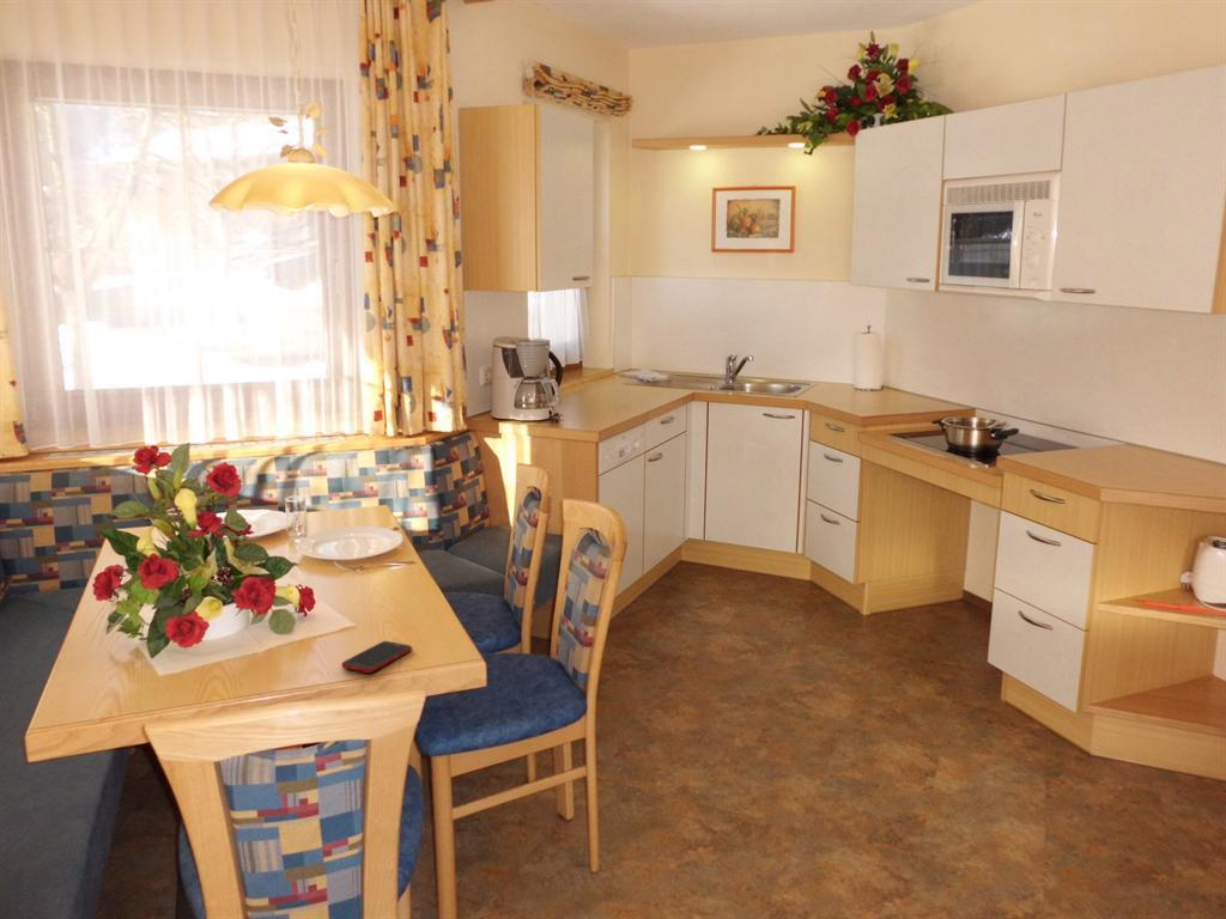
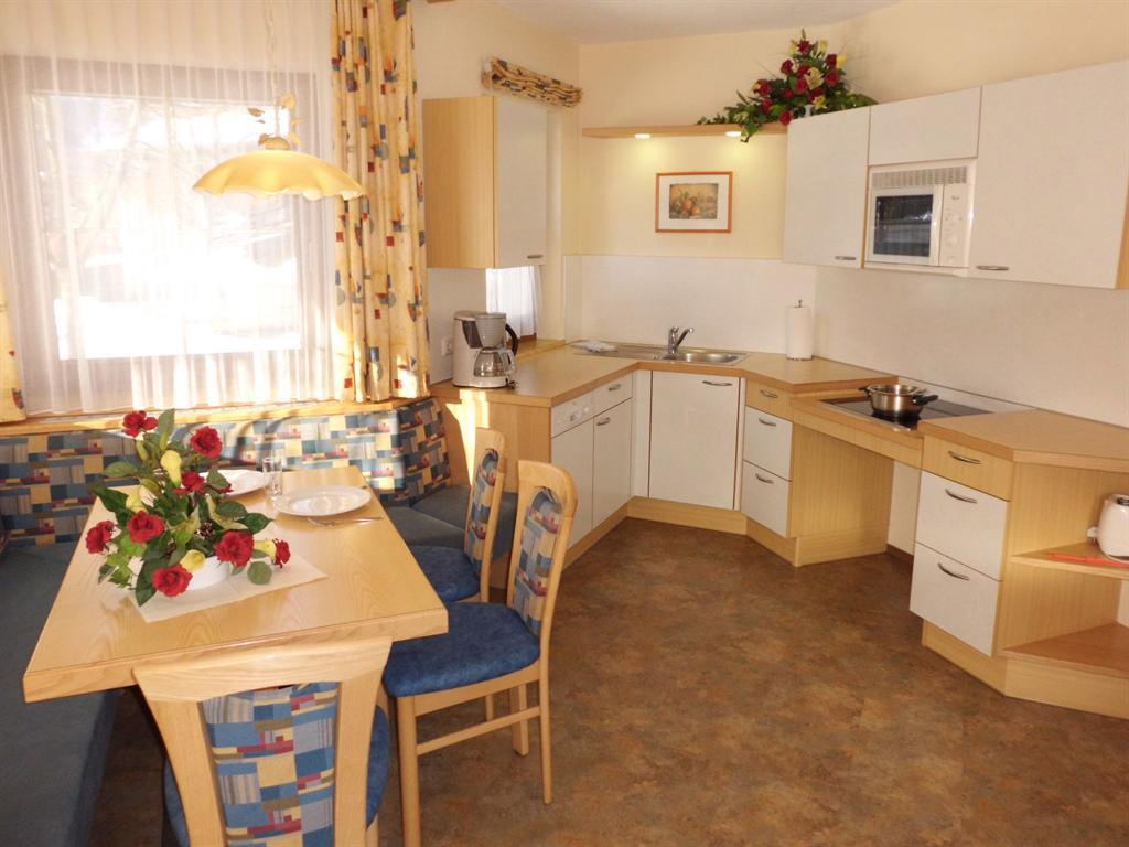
- cell phone (377, 656)
